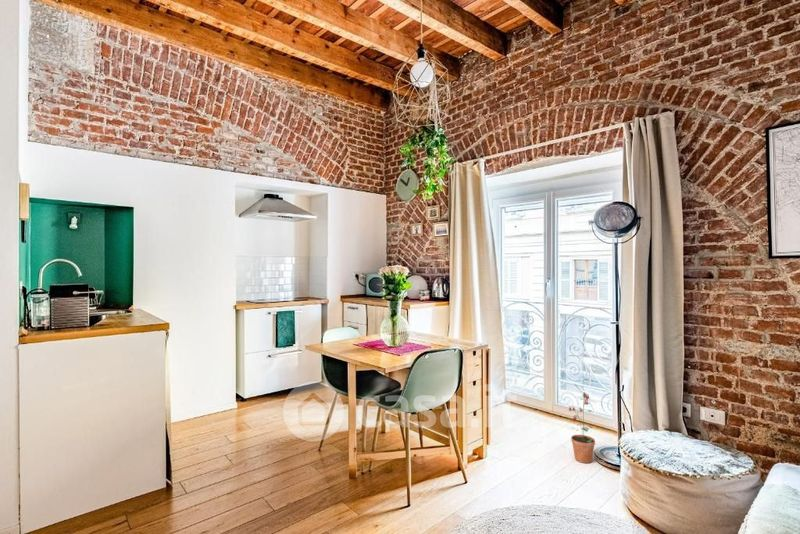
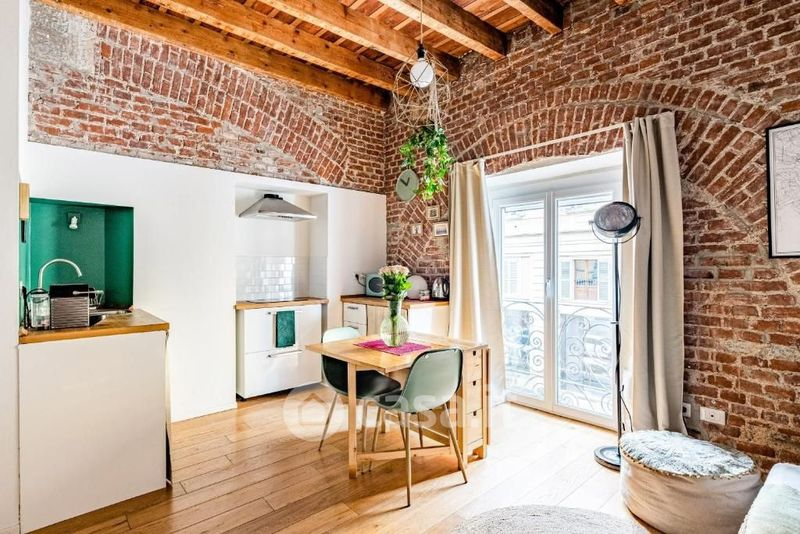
- potted plant (581, 428)
